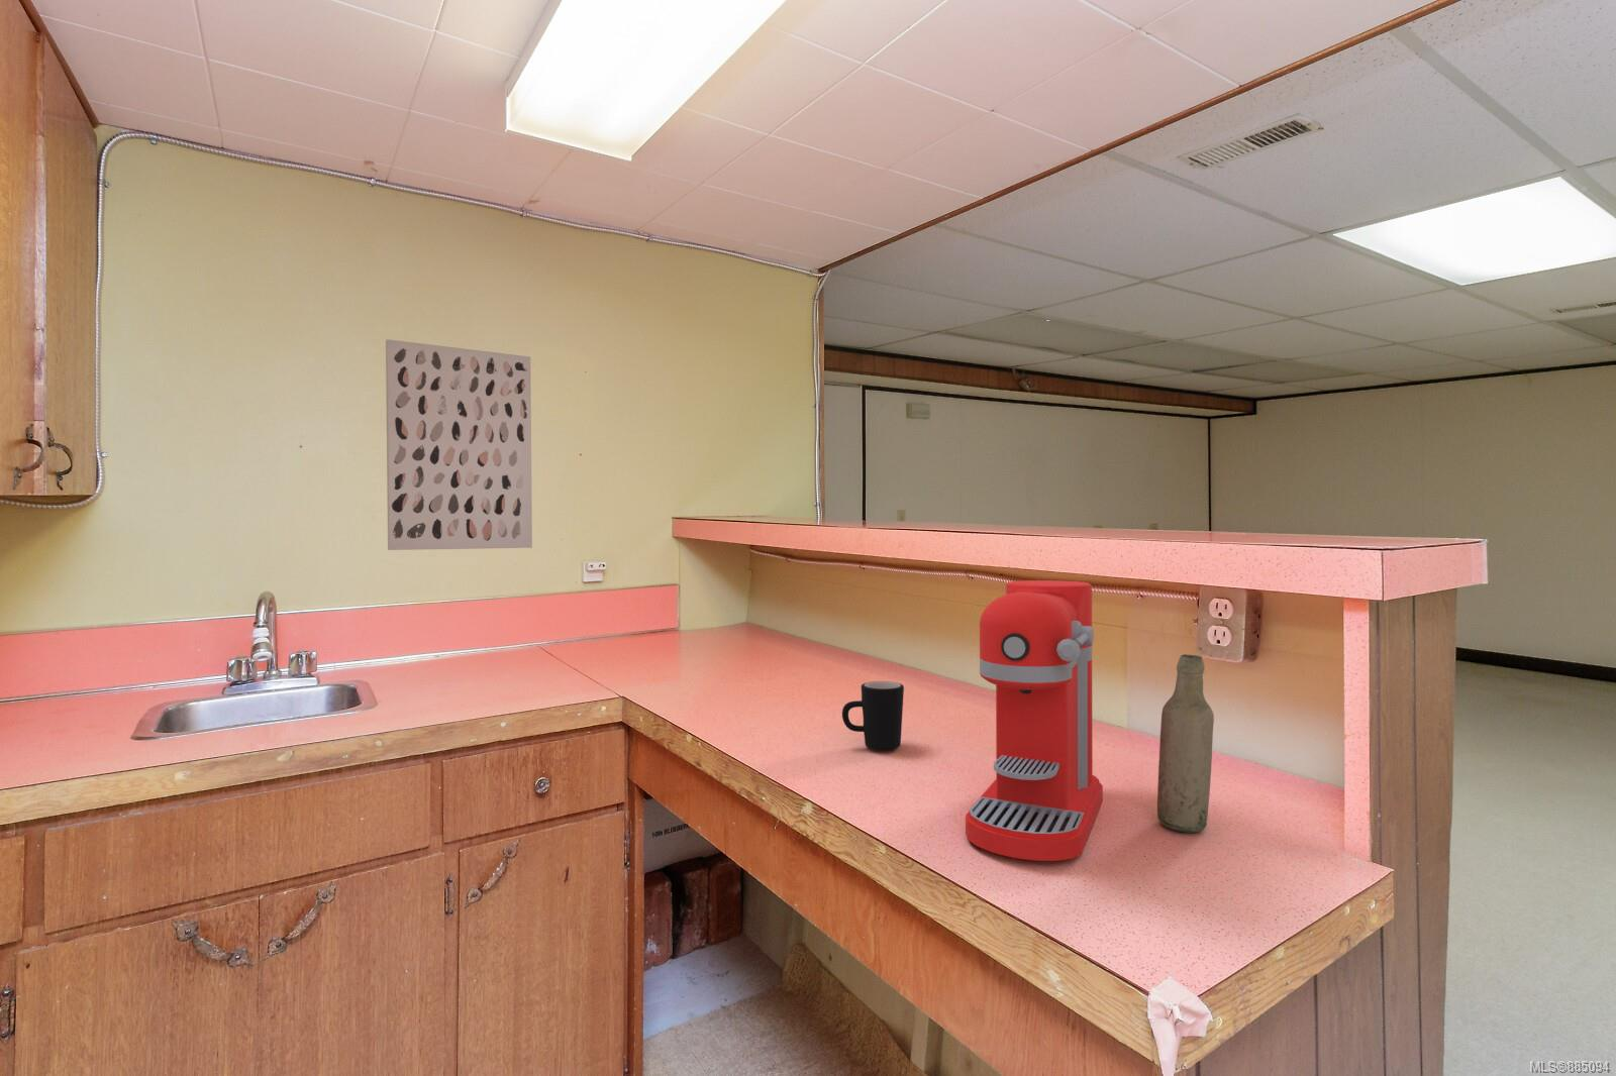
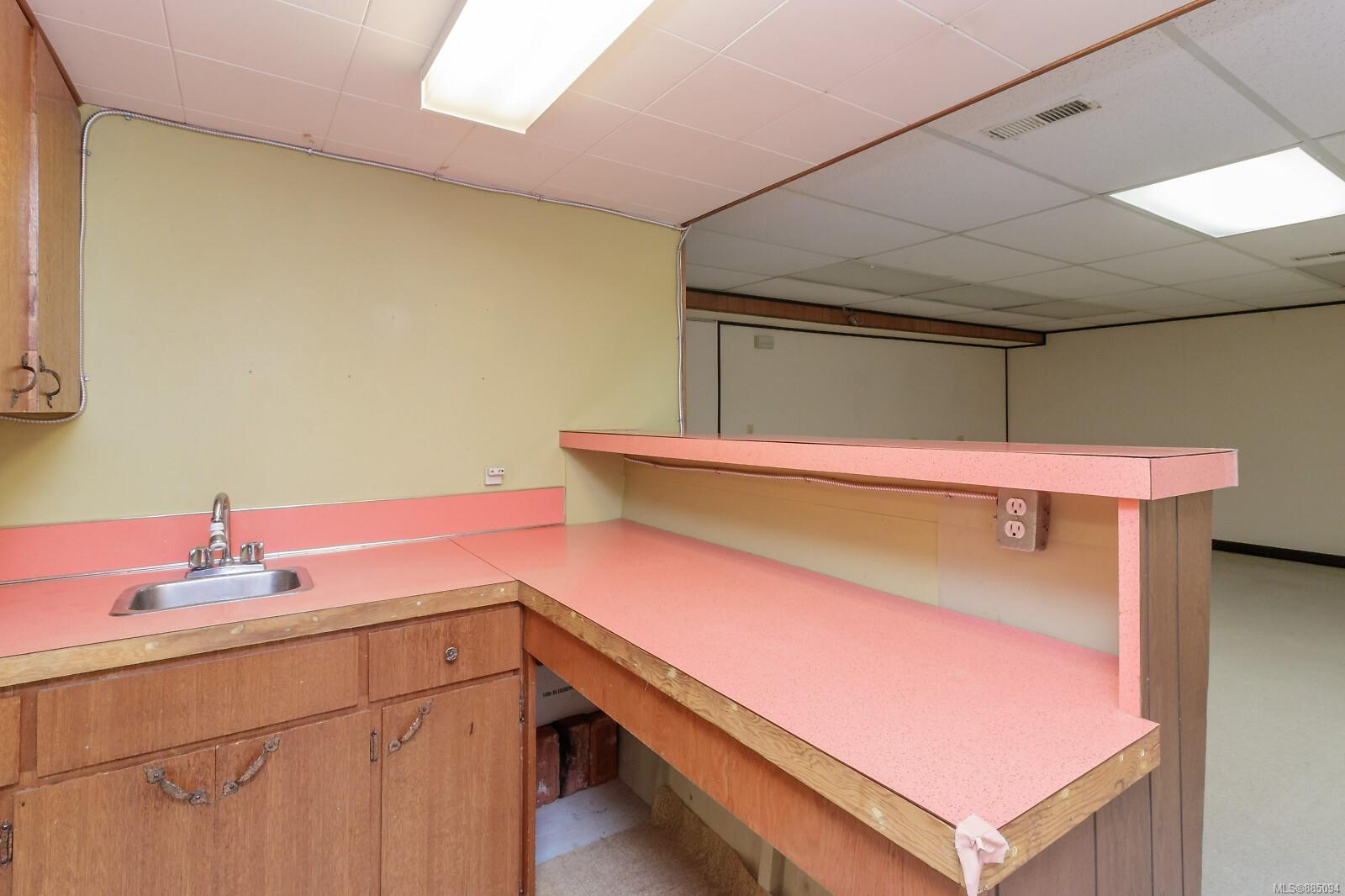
- bottle (1185, 740)
- wall art (461, 448)
- mug (872, 716)
- coffee maker (1042, 703)
